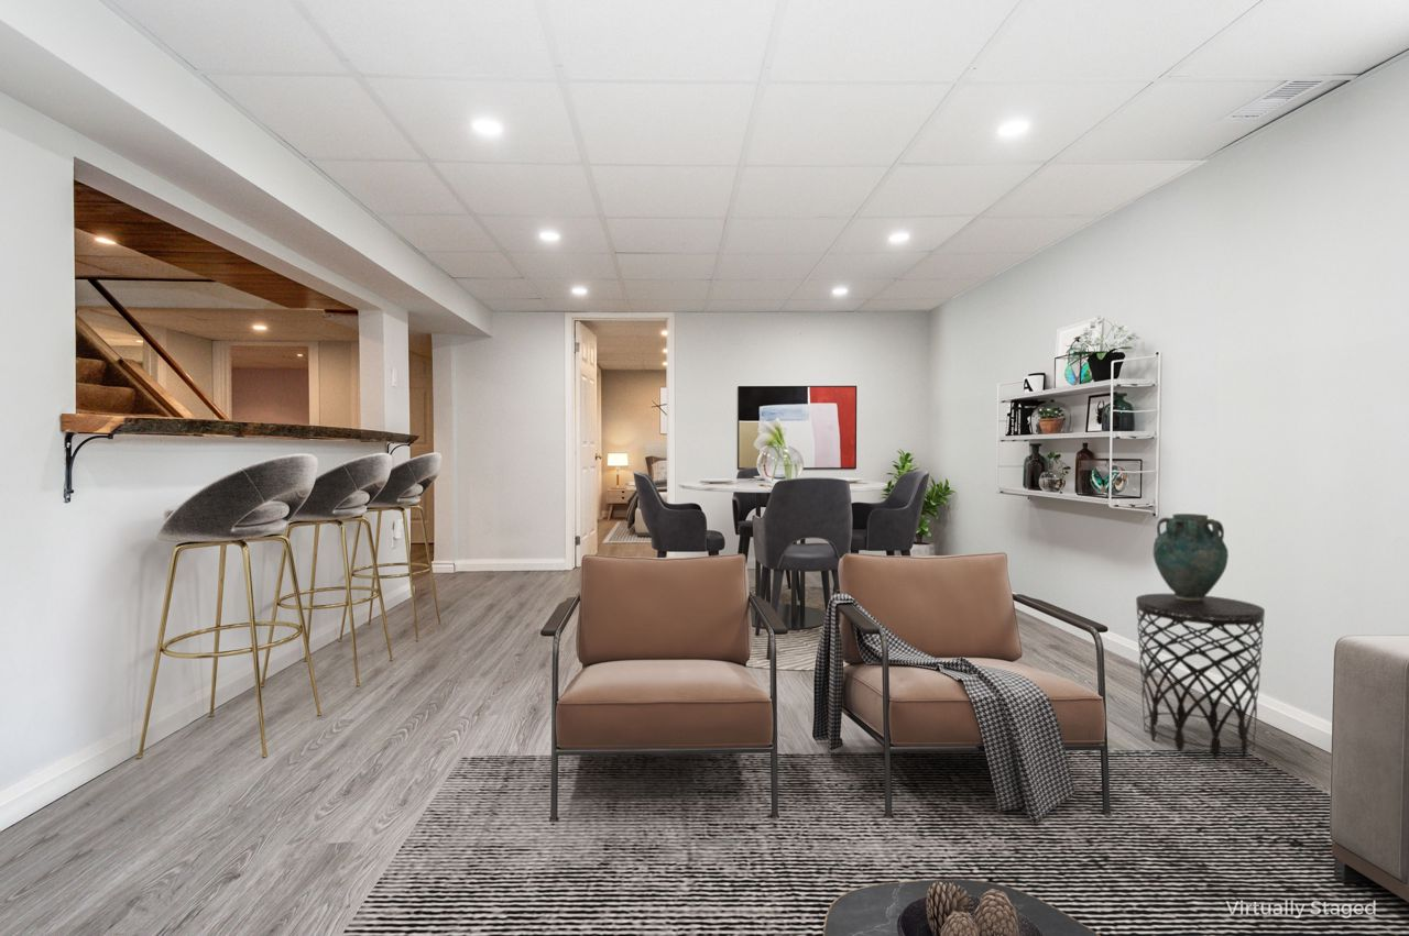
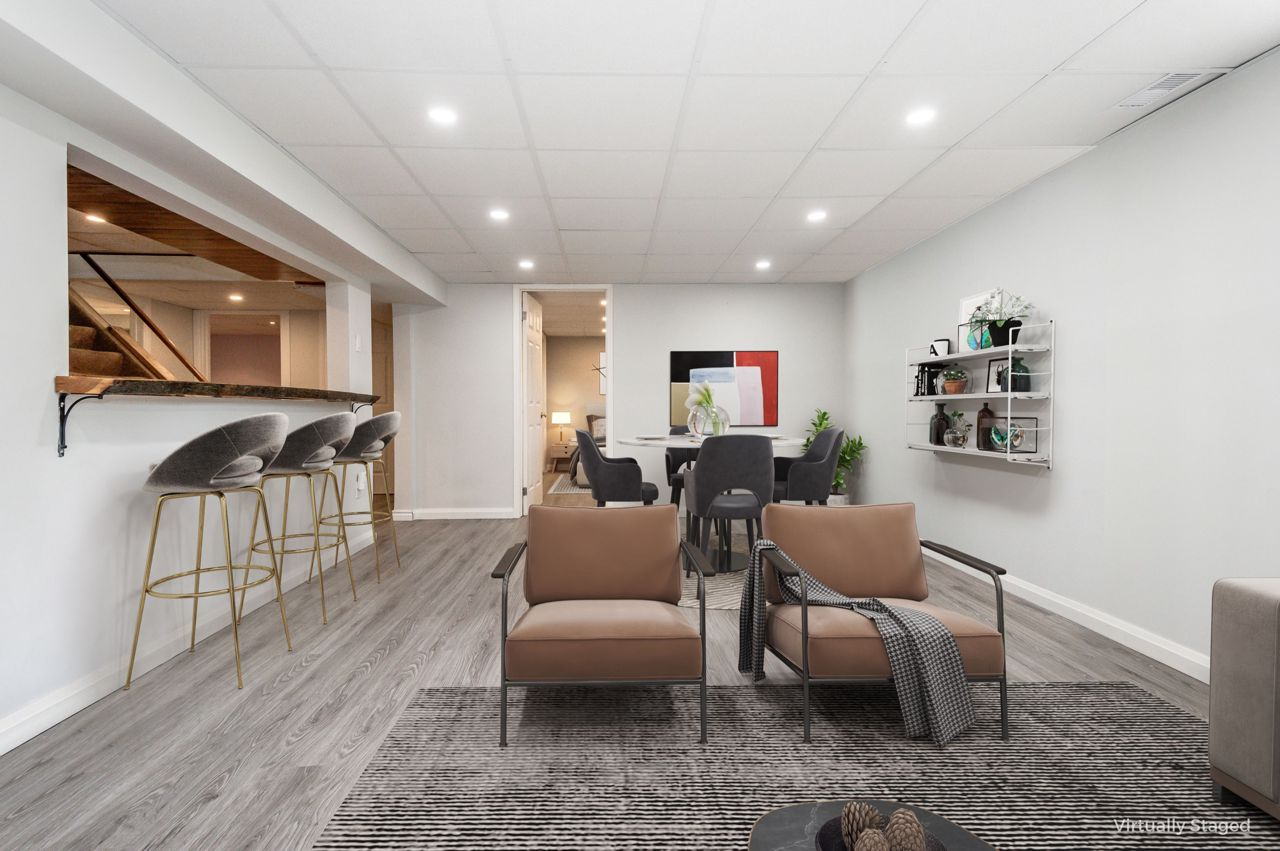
- vase (1189, 555)
- side table (1197, 671)
